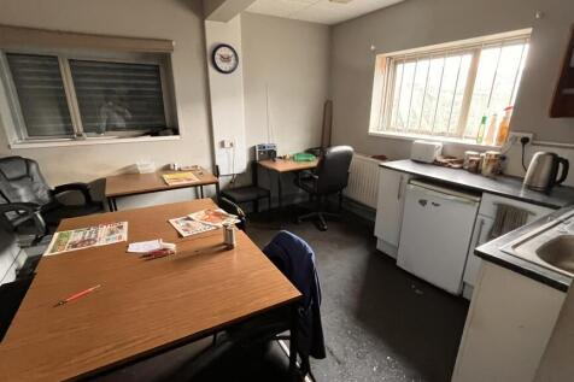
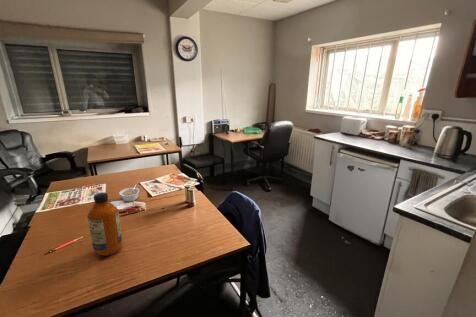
+ bottle (104, 223)
+ legume (129, 194)
